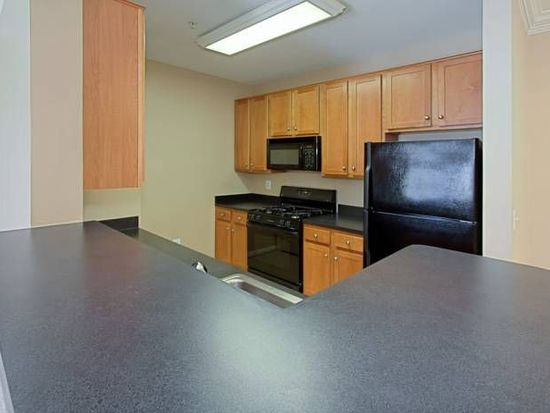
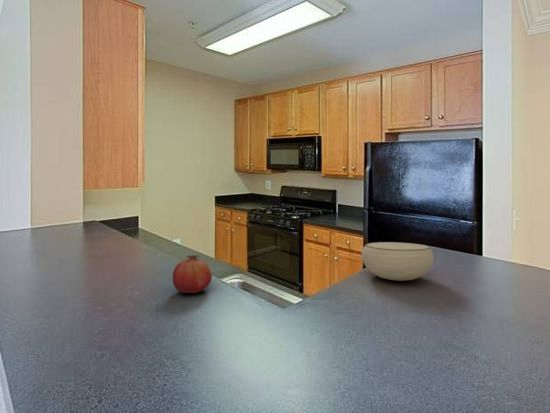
+ fruit (192, 274)
+ bowl (396, 262)
